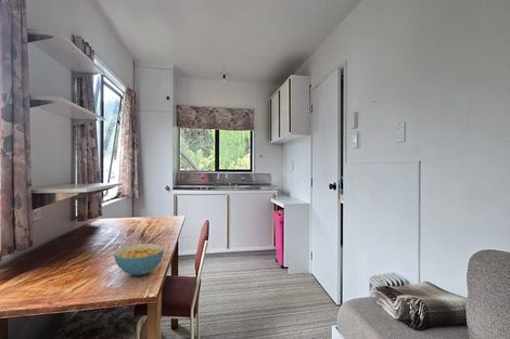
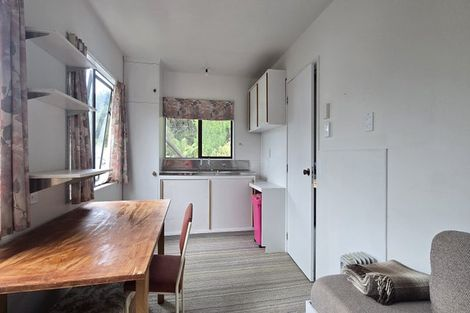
- cereal bowl (140, 261)
